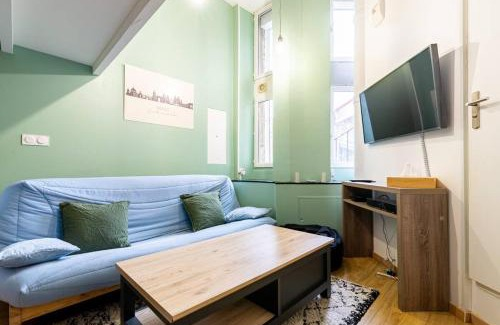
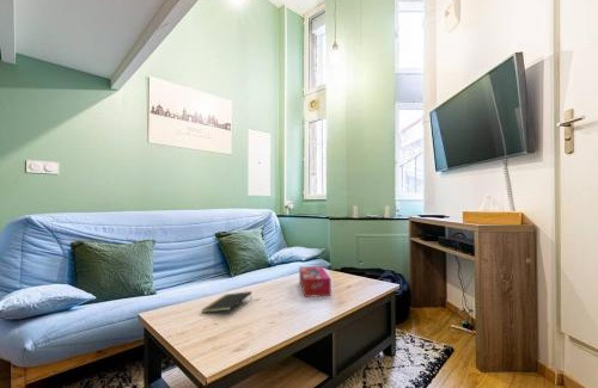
+ tissue box (313, 279)
+ notepad (227, 301)
